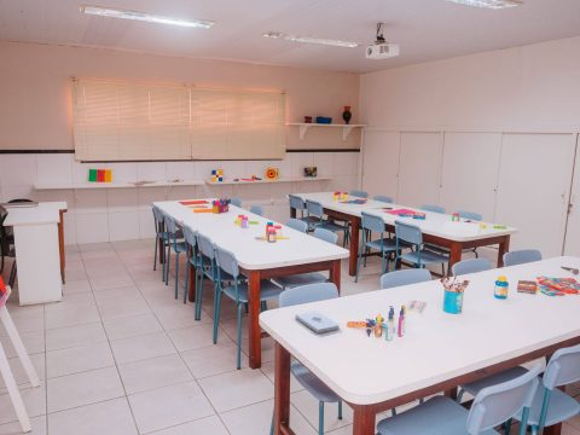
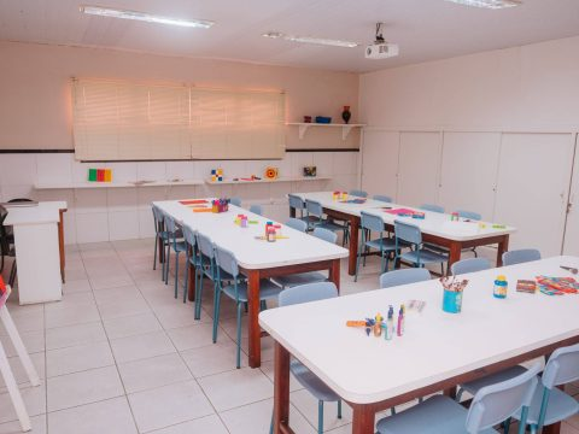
- notepad (317, 321)
